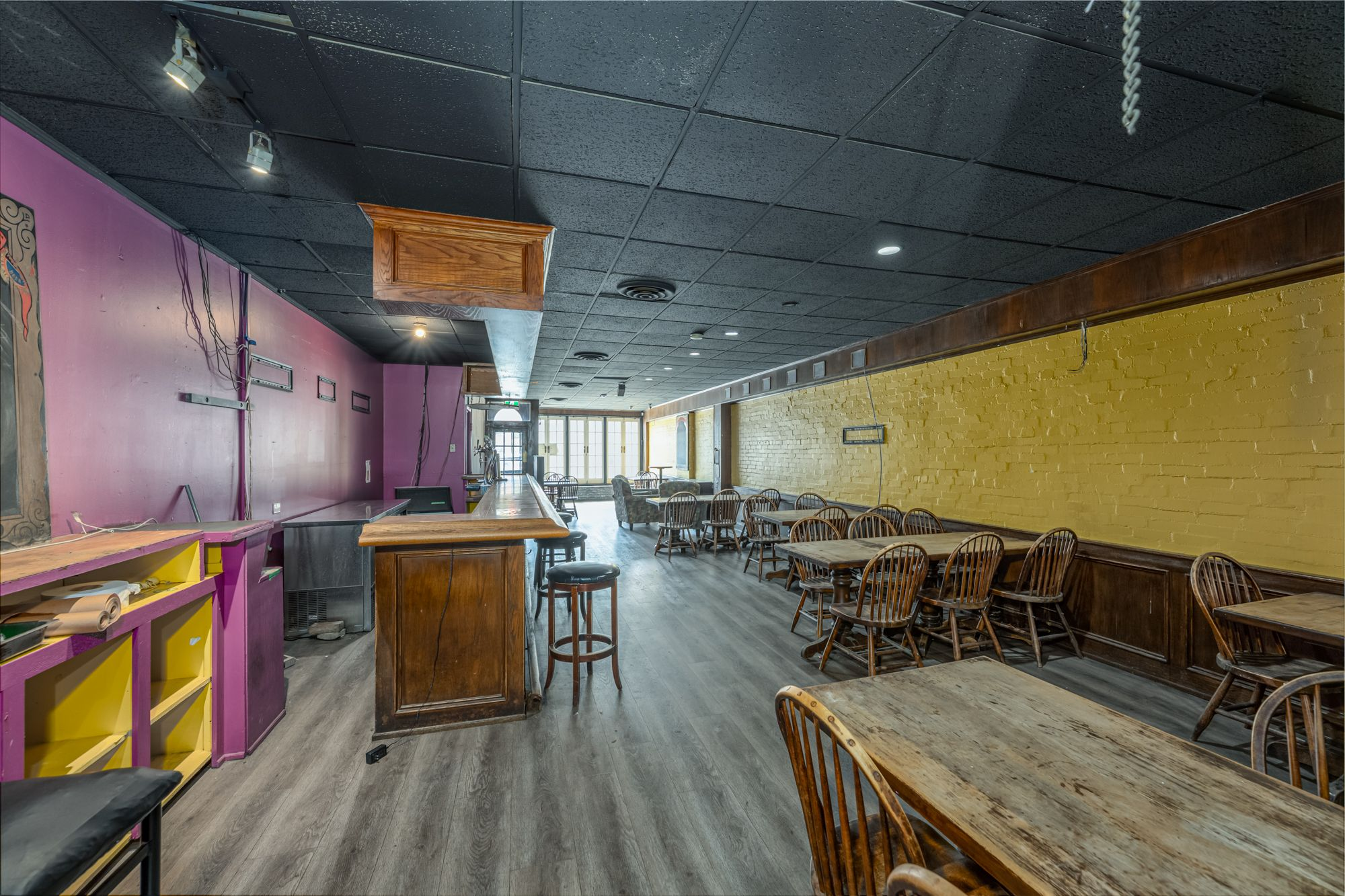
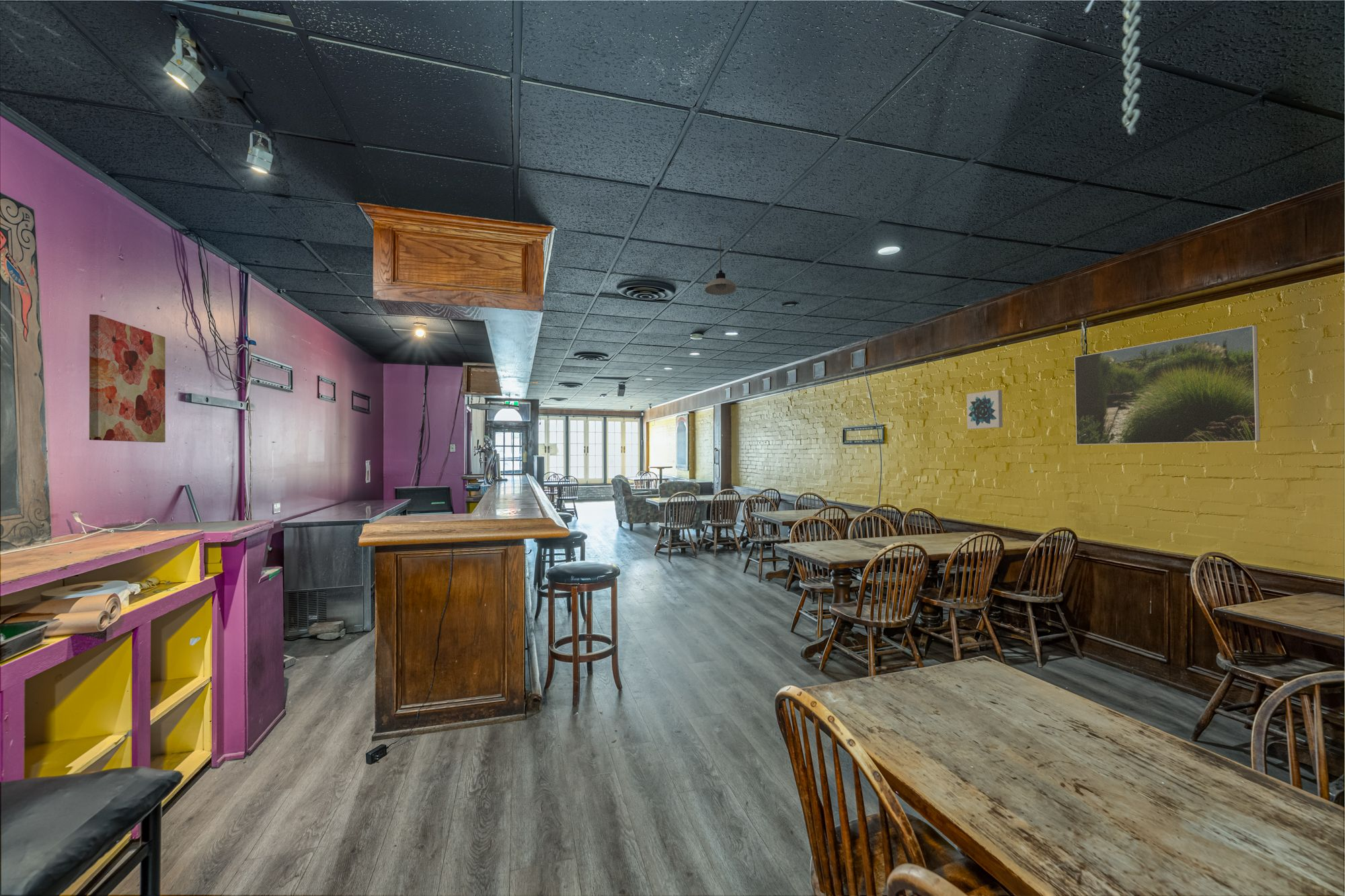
+ wall art (984, 410)
+ wall art (130, 384)
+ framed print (1154, 393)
+ pendant light (720, 263)
